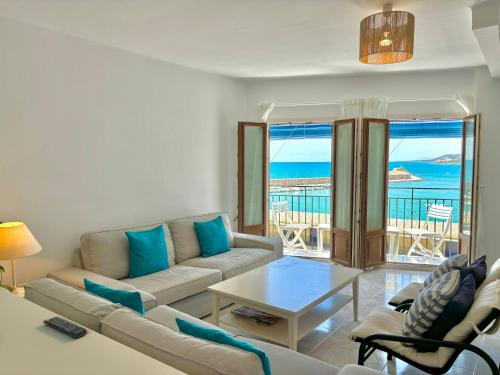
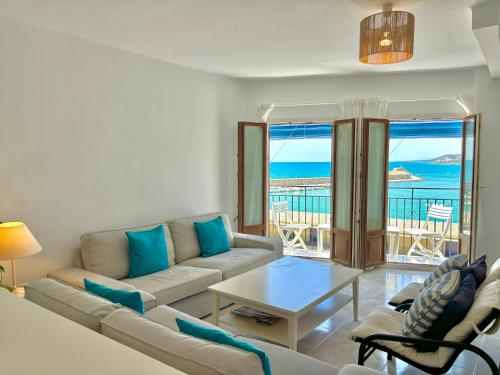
- remote control (64, 327)
